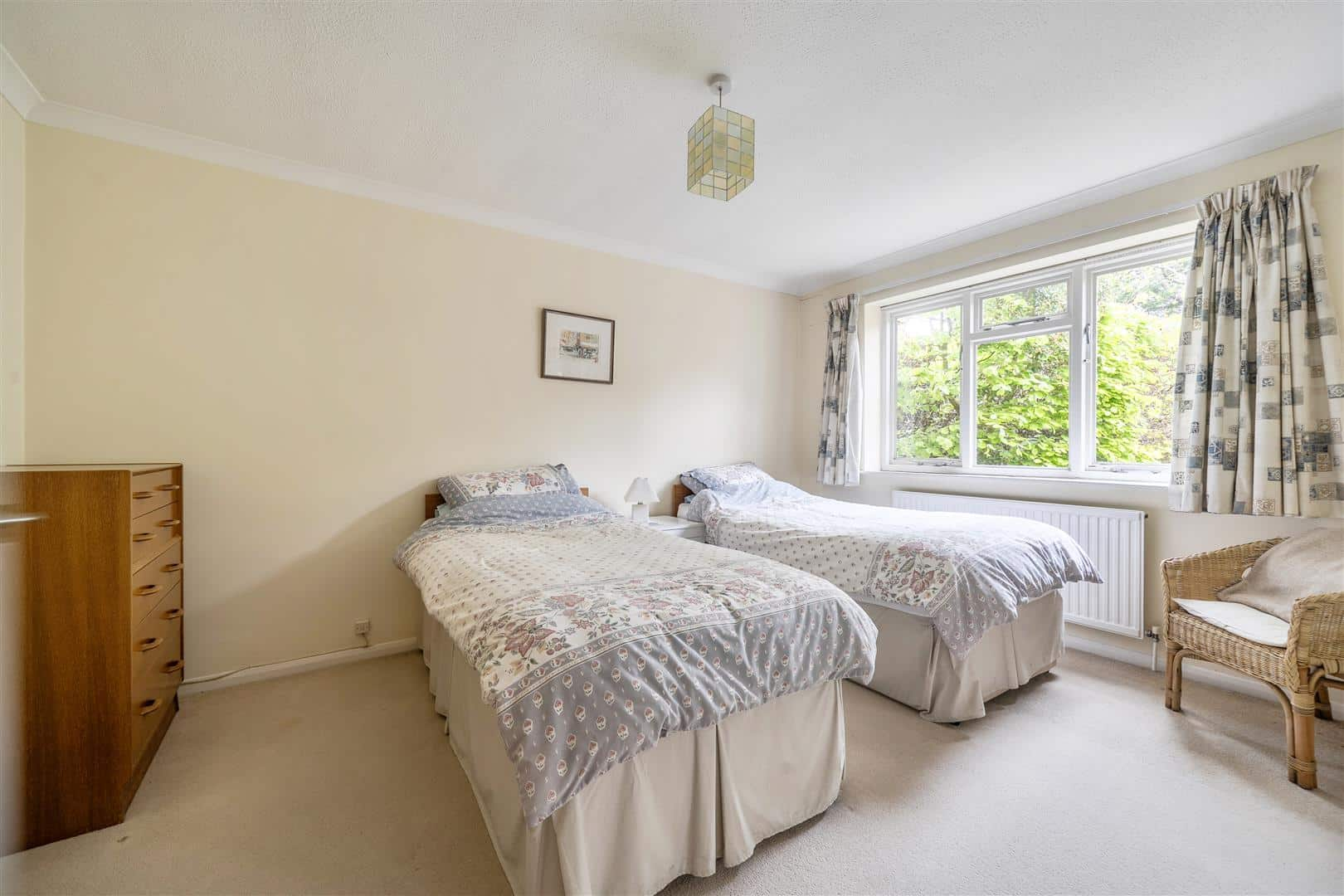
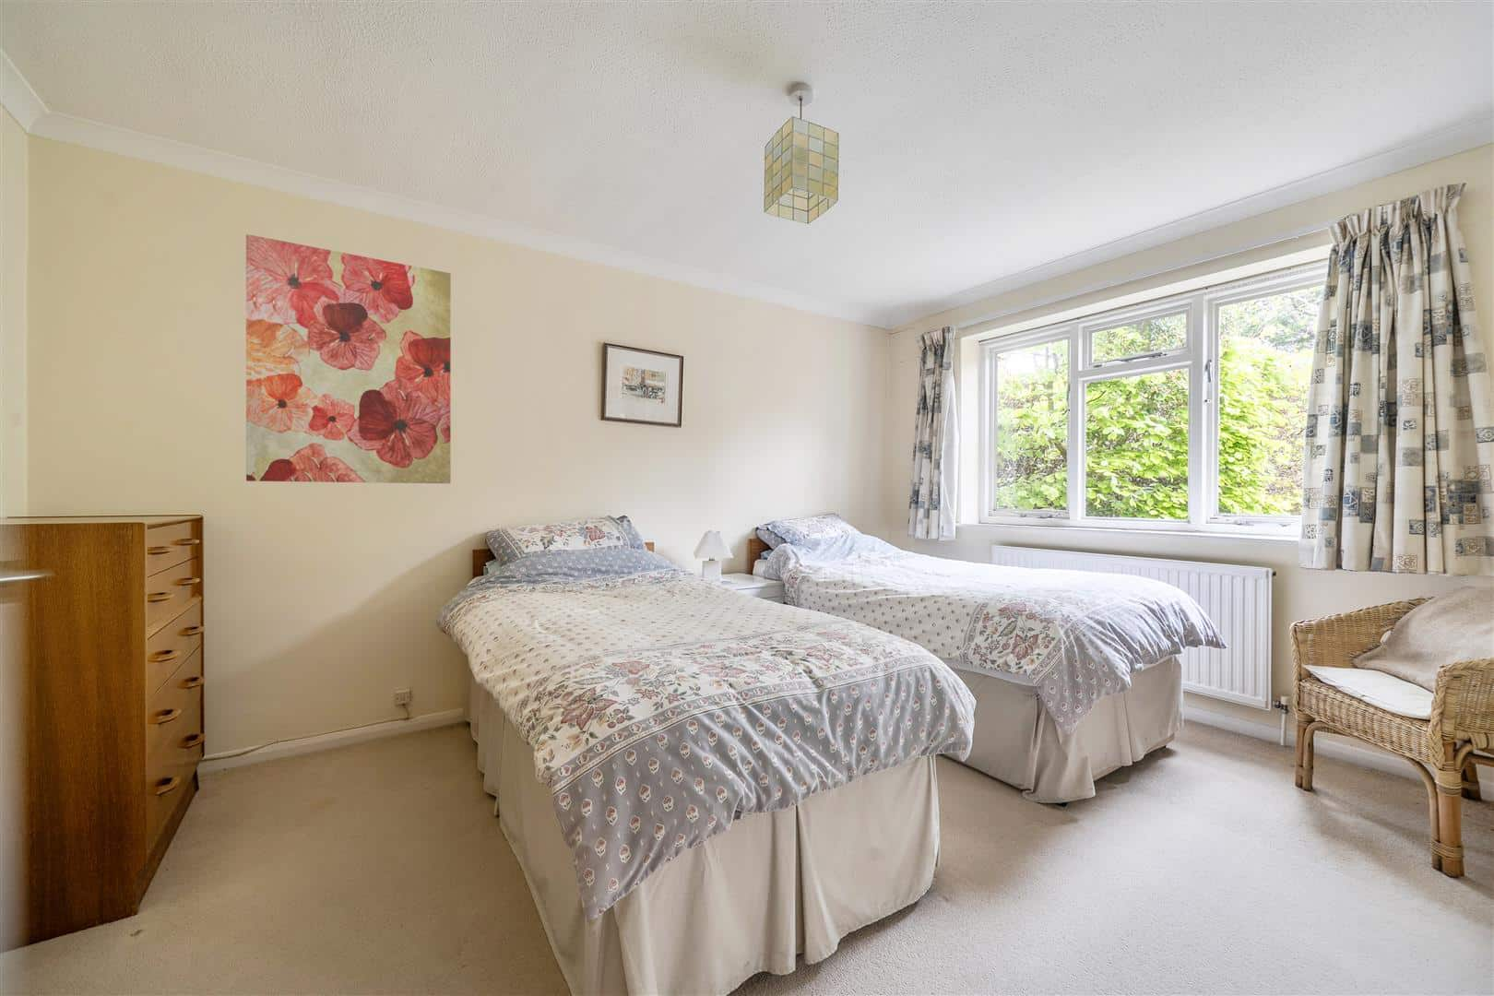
+ wall art (356, 369)
